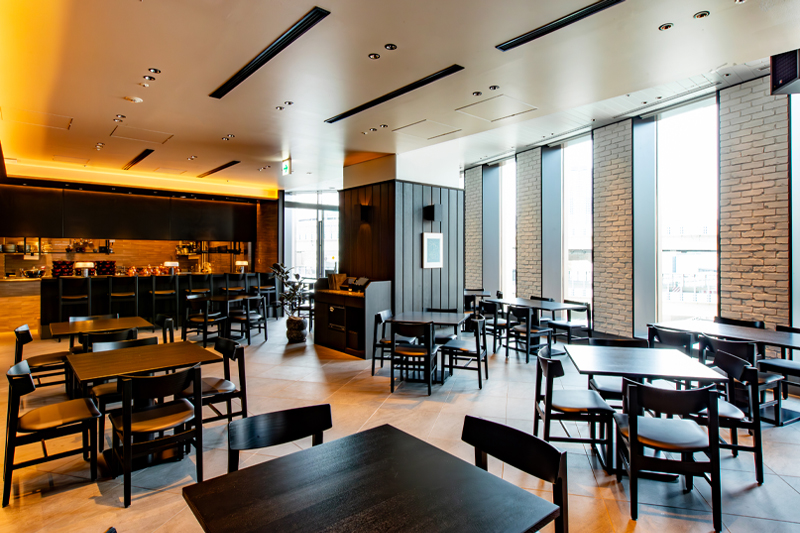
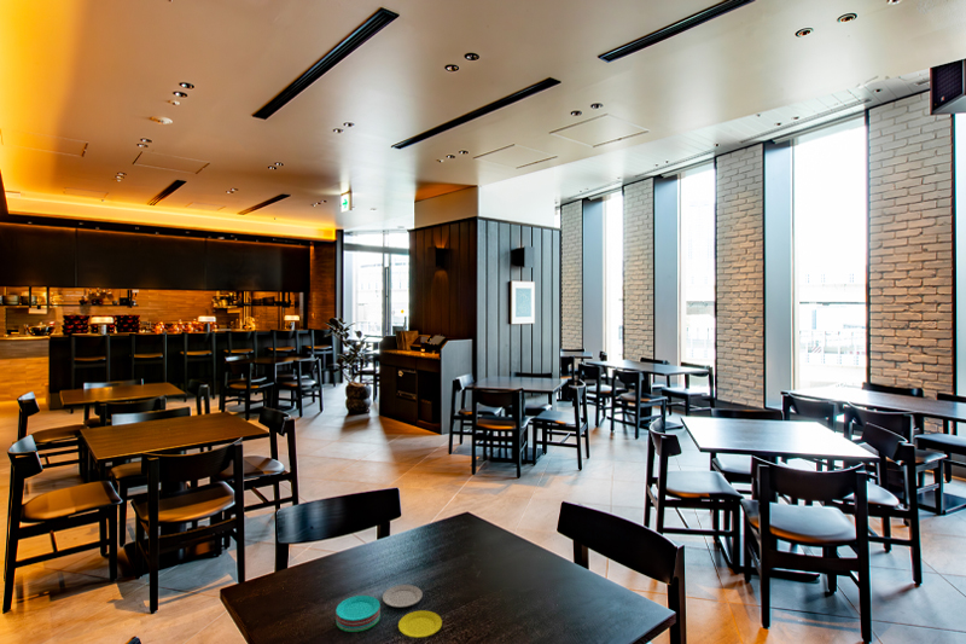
+ plate (394, 603)
